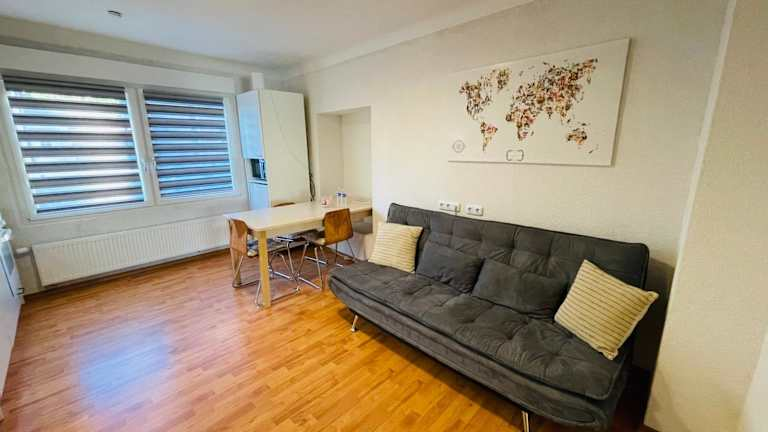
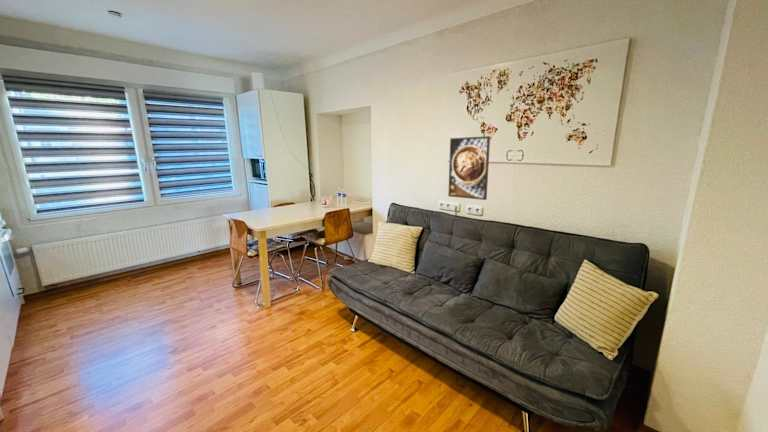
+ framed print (467, 168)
